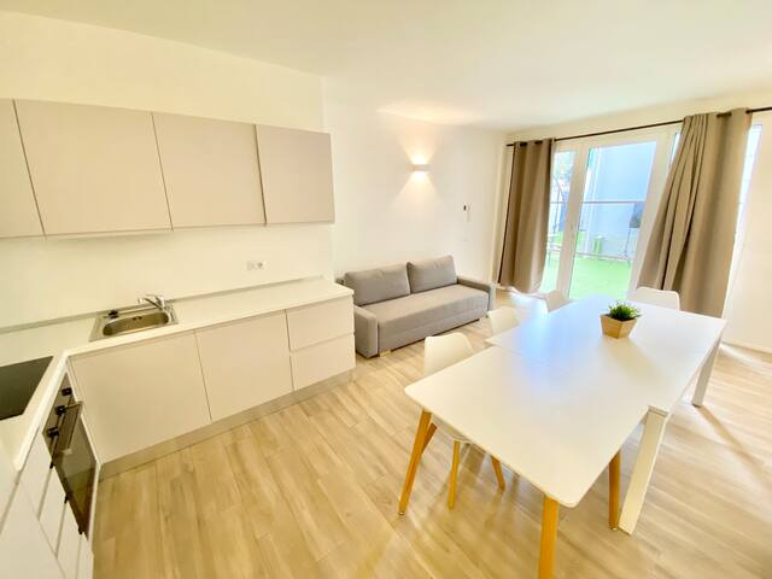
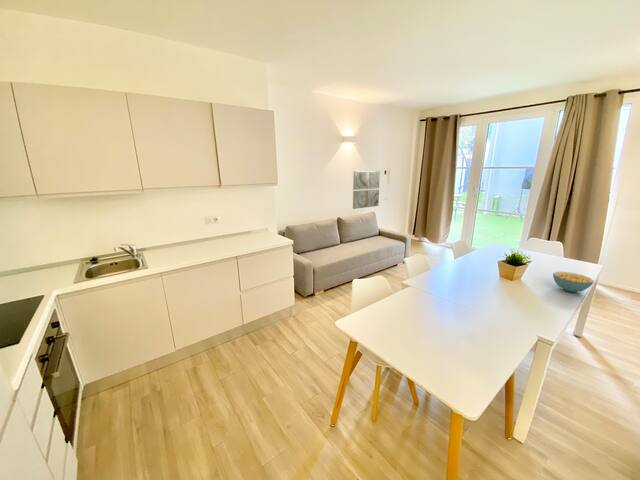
+ cereal bowl (571, 283)
+ wall art (366, 190)
